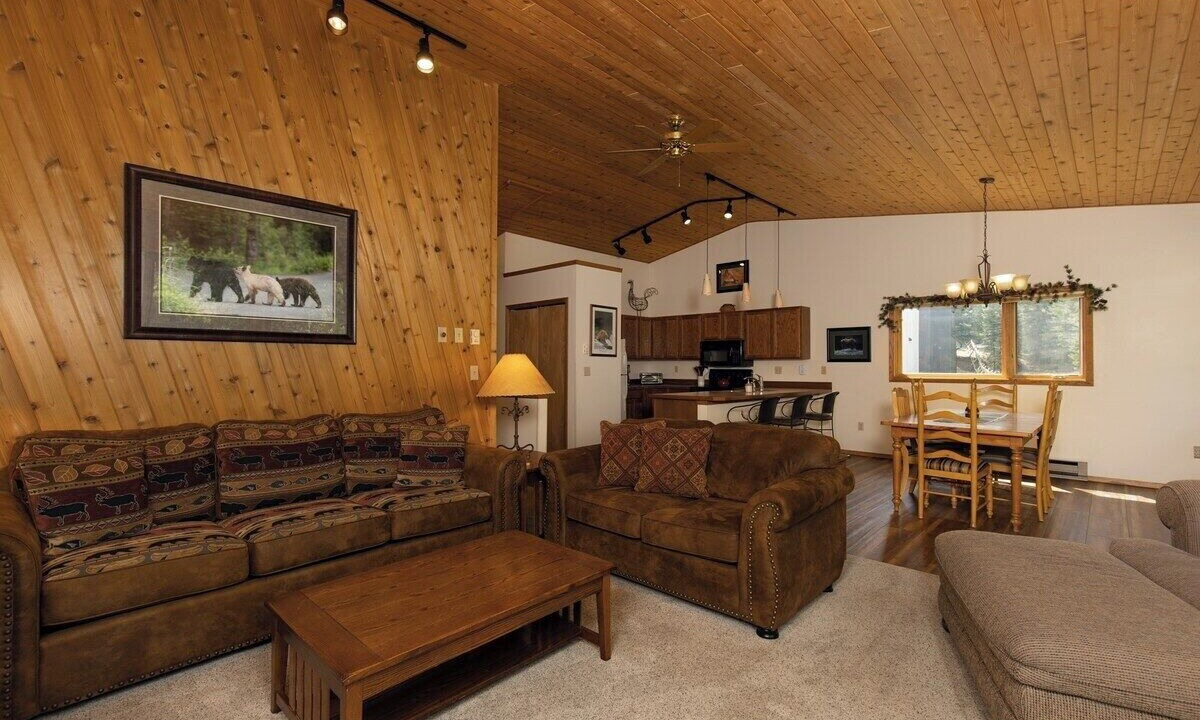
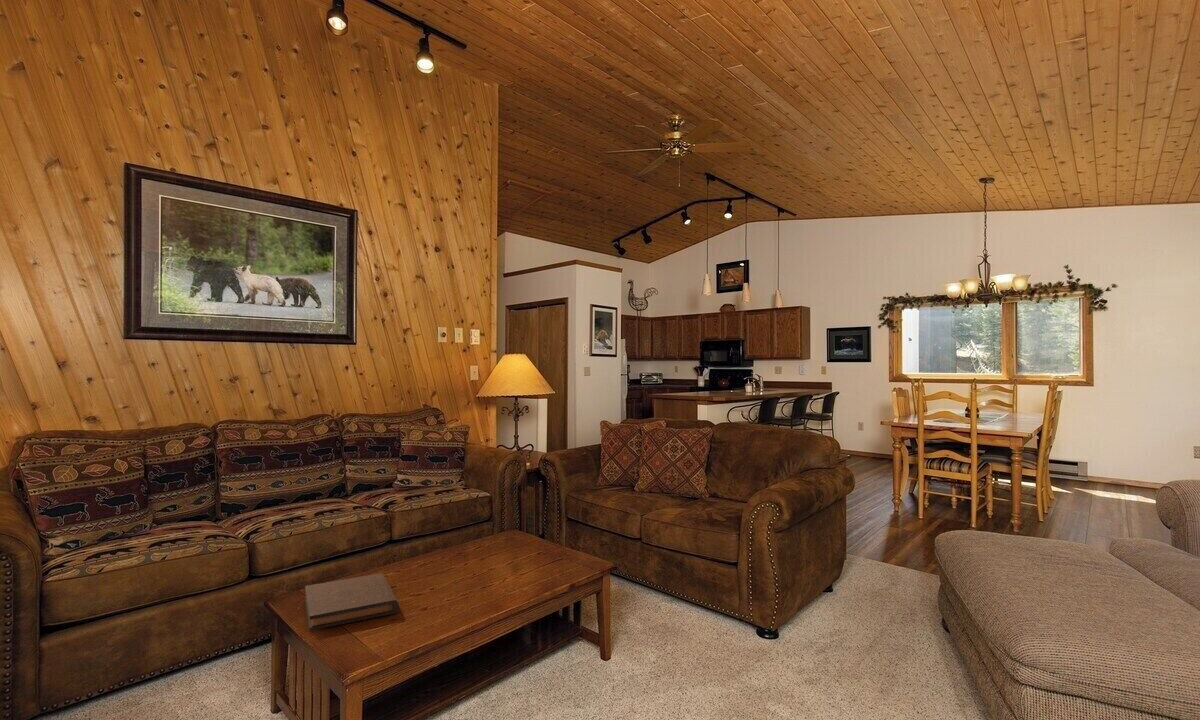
+ book (350, 598)
